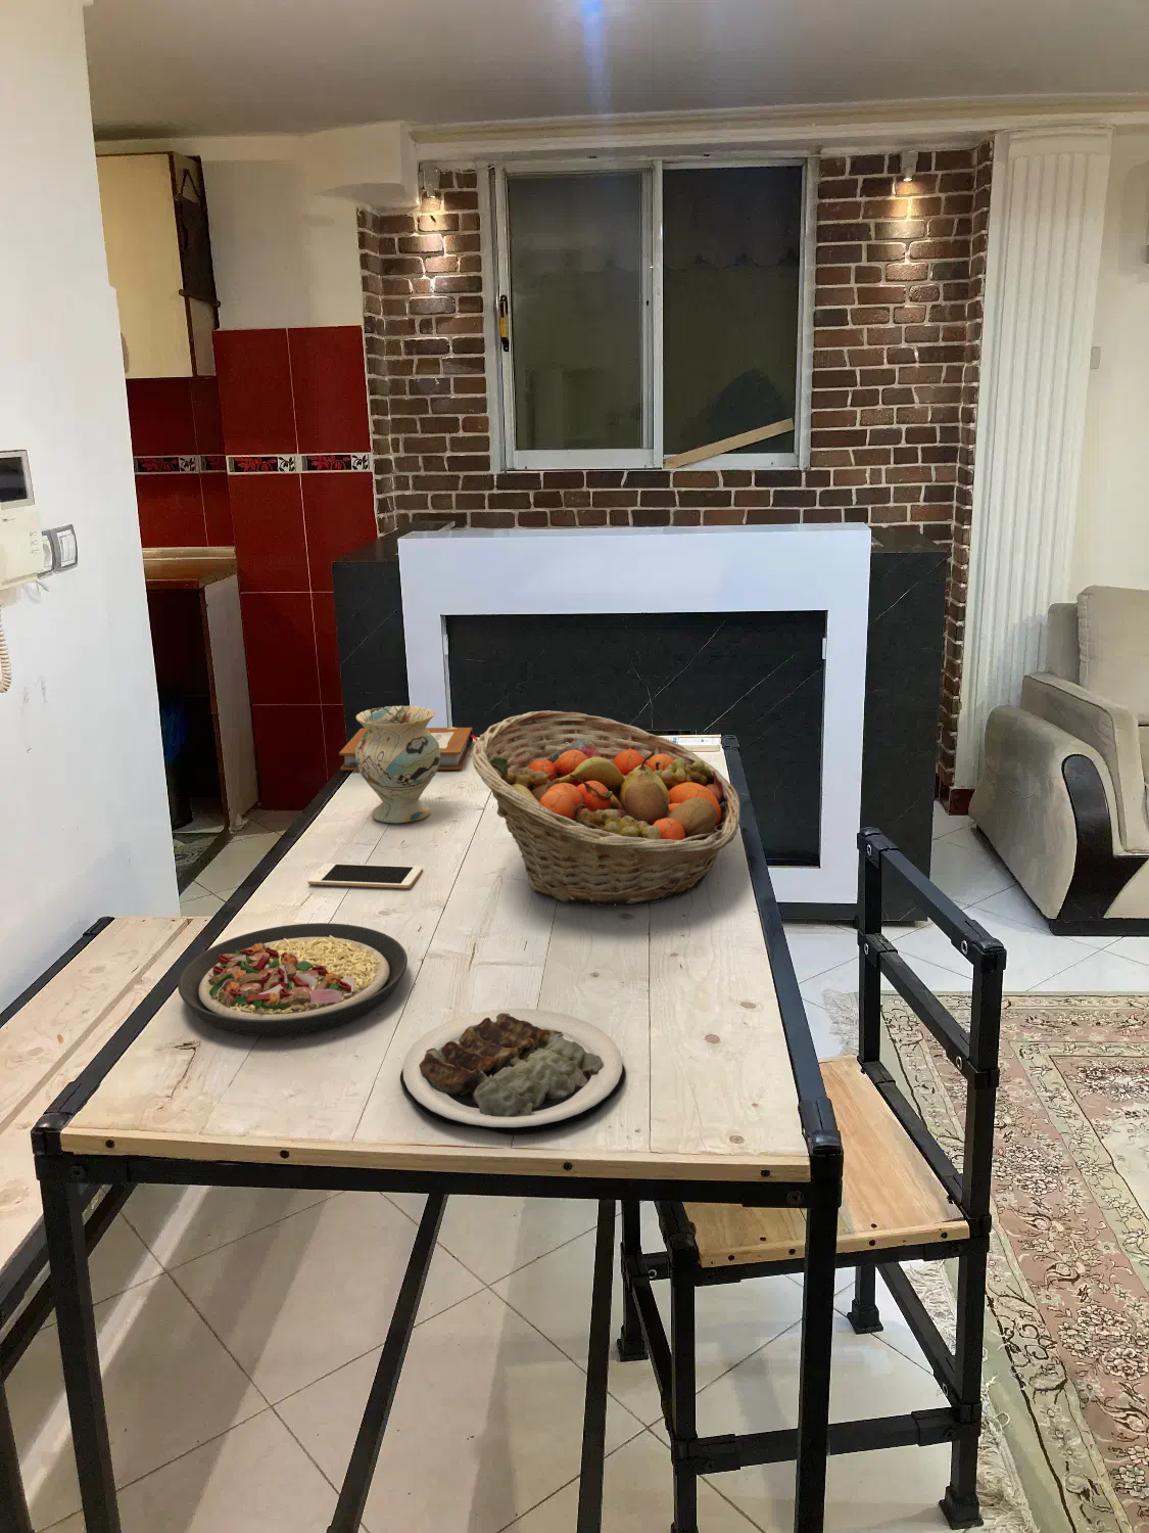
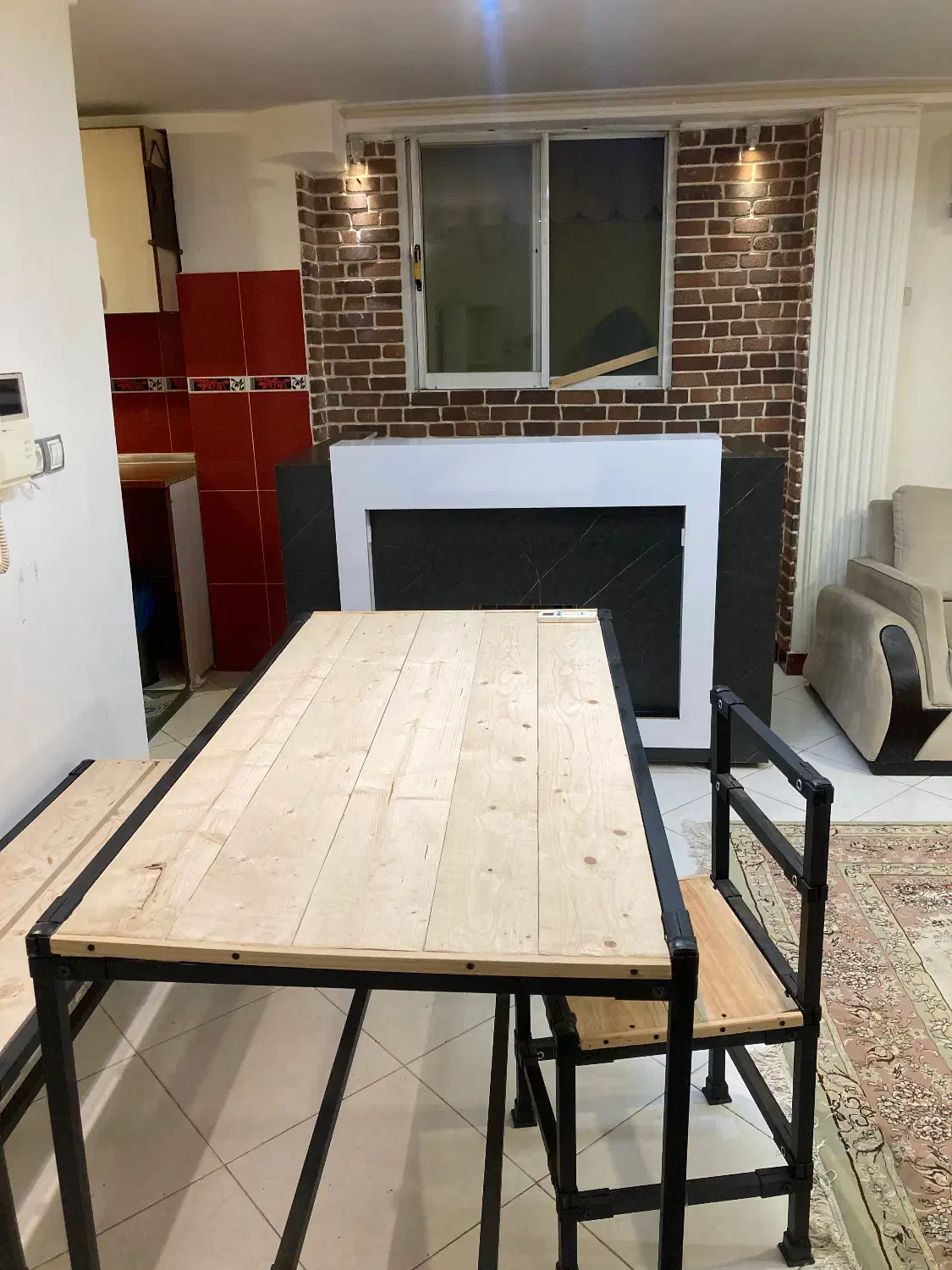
- notebook (428, 730)
- vase (398, 764)
- fruit basket (608, 799)
- cell phone (366, 875)
- plate (294, 972)
- plate (512, 1061)
